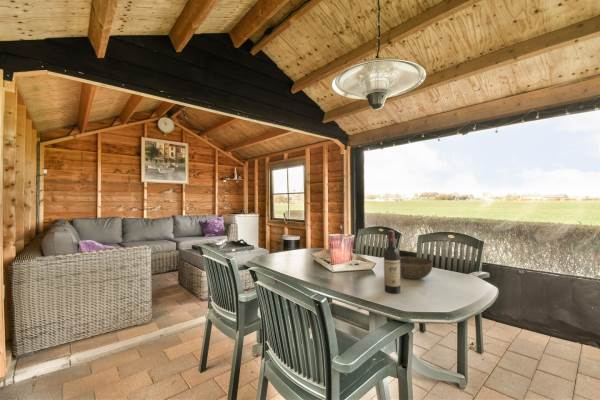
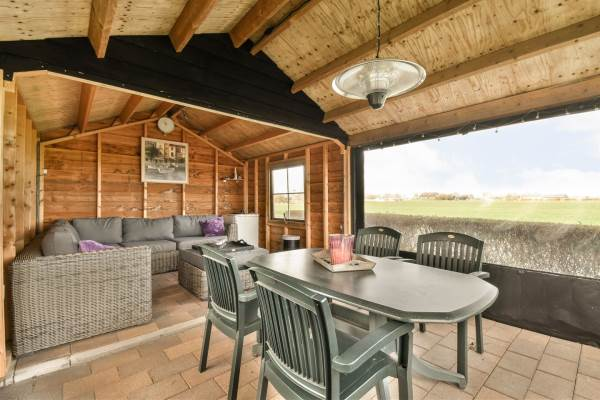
- bowl (412, 268)
- wine bottle (391, 260)
